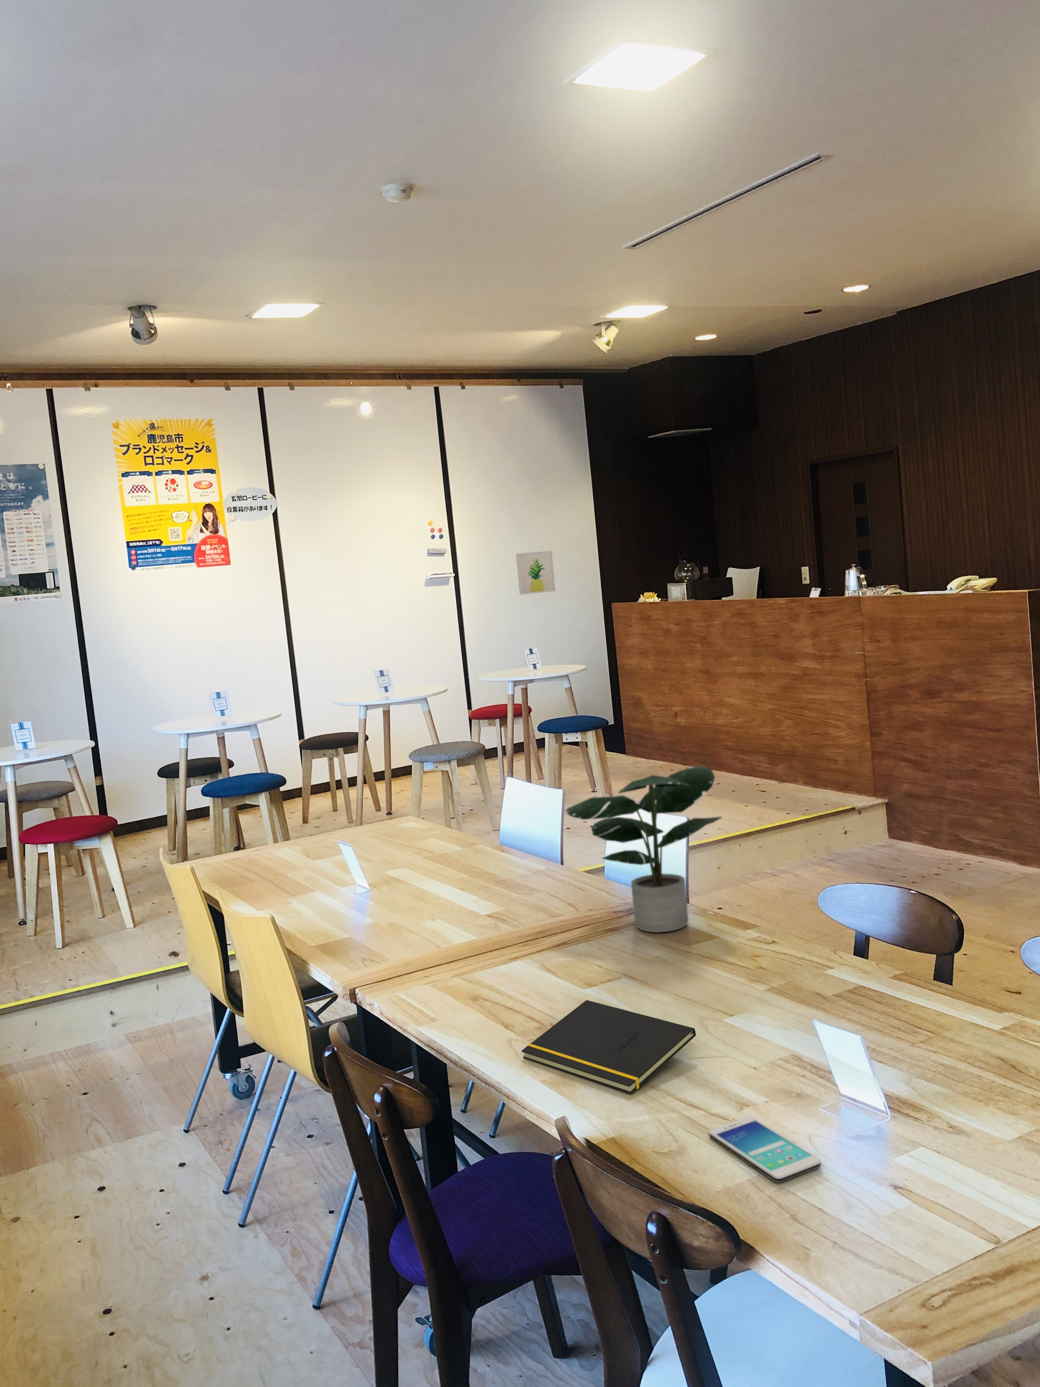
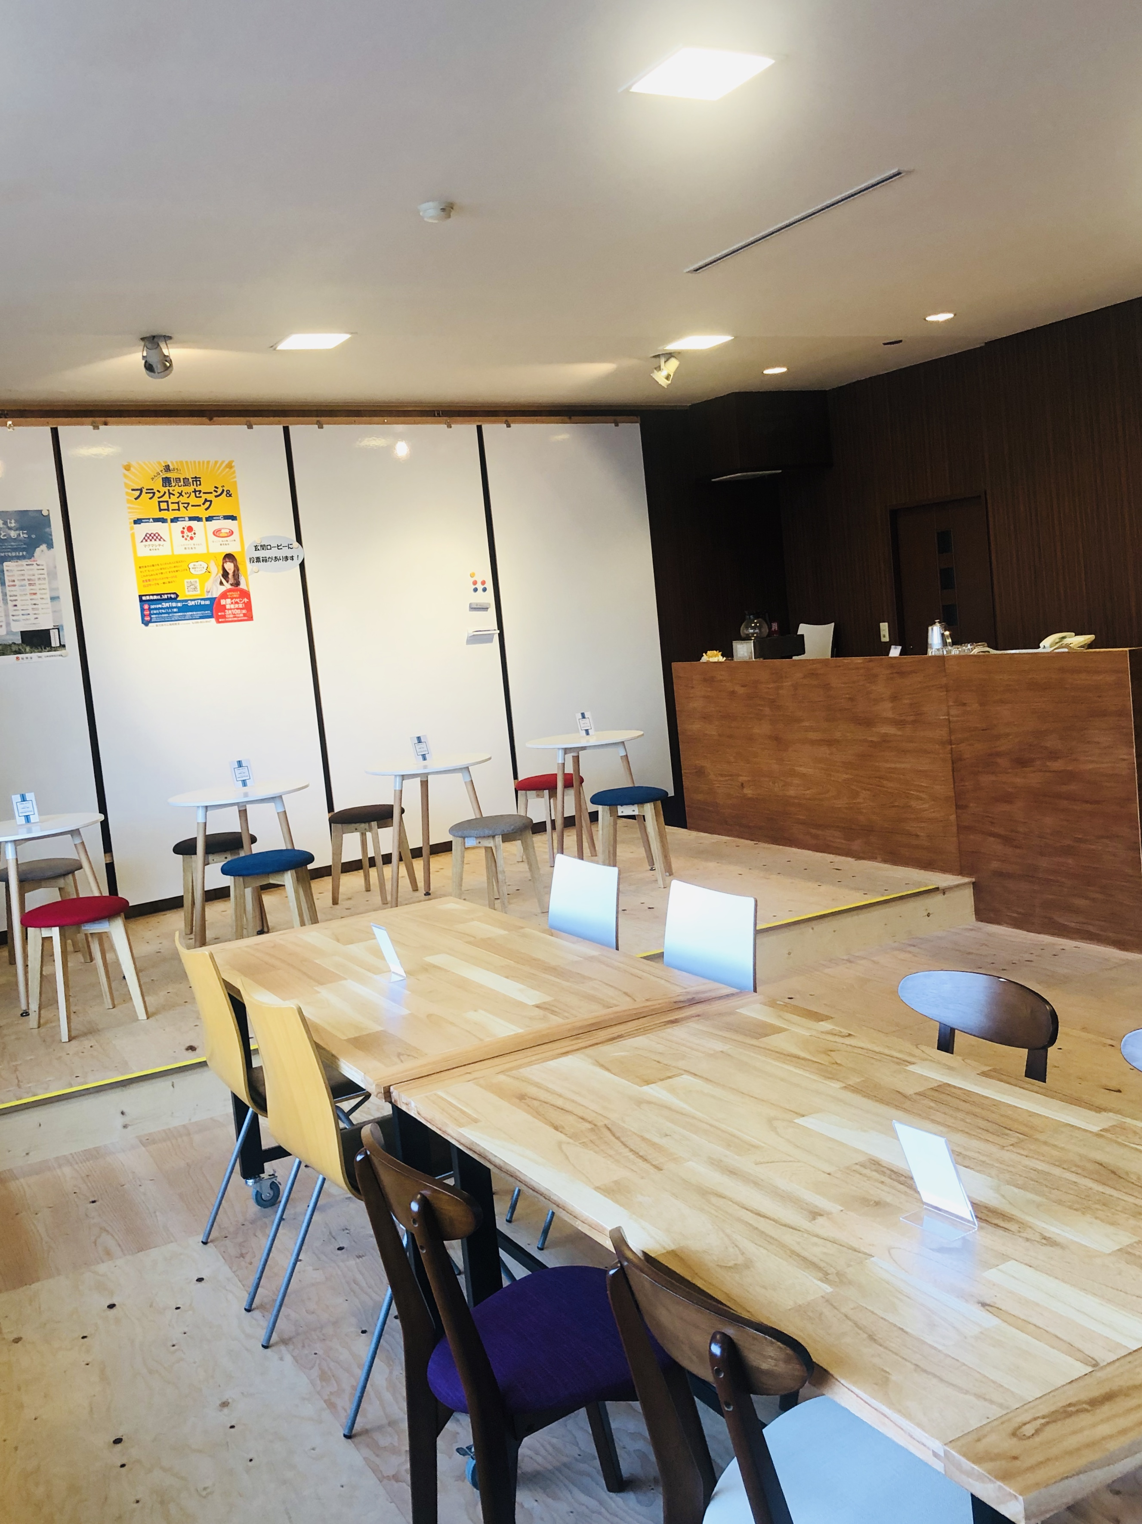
- smartphone (763, 1148)
- potted plant (647, 847)
- notepad (607, 1043)
- wall art (535, 572)
